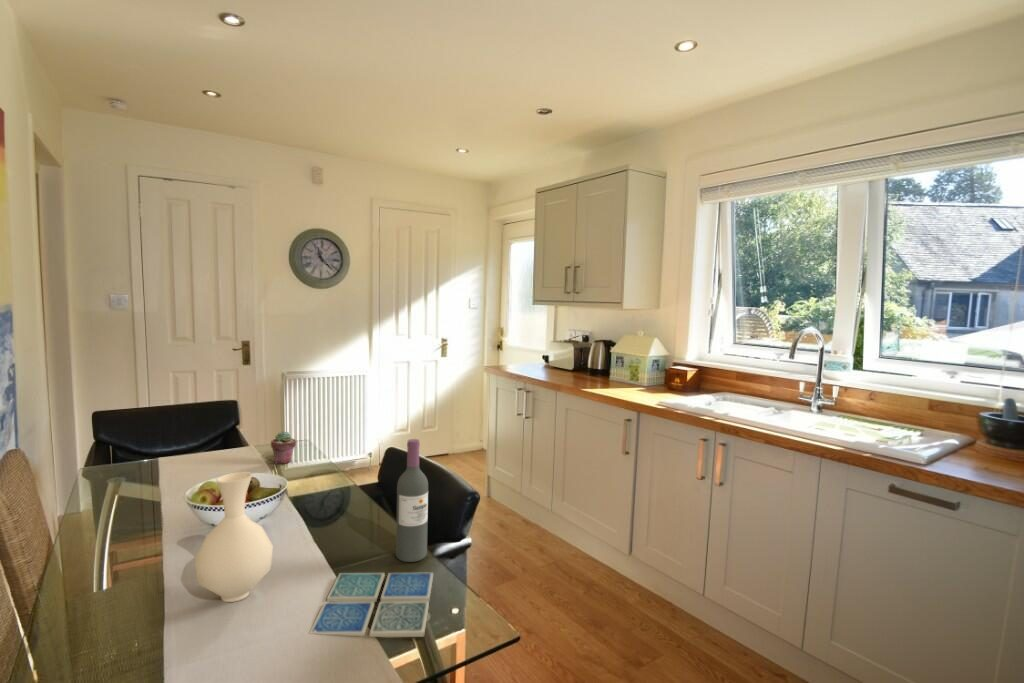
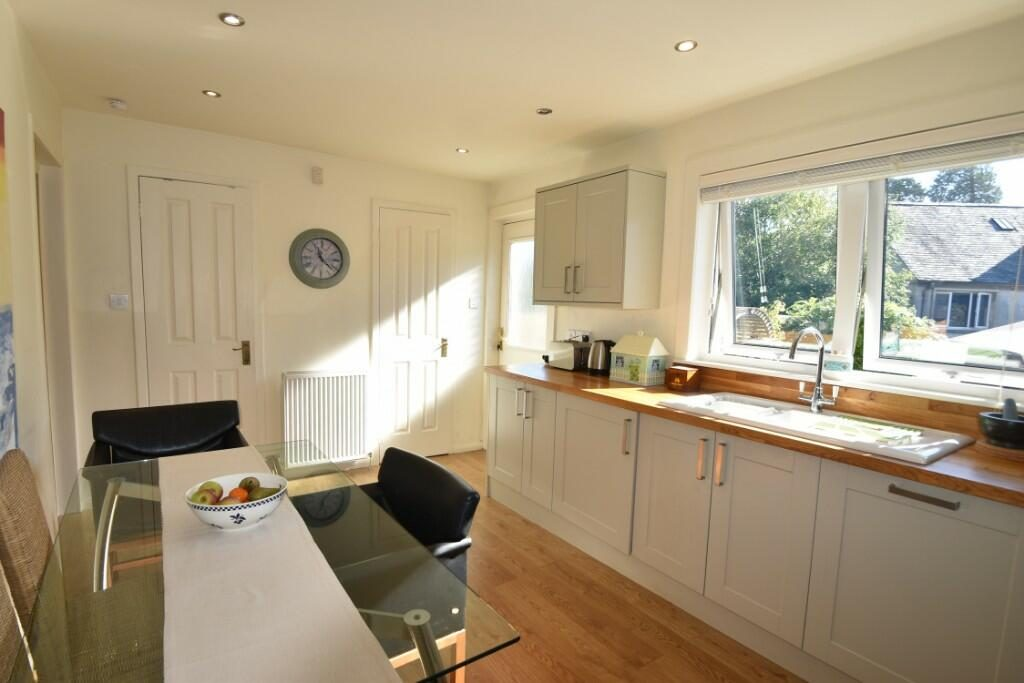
- wine bottle (412, 498)
- drink coaster (376, 600)
- vase (234, 536)
- potted succulent (283, 446)
